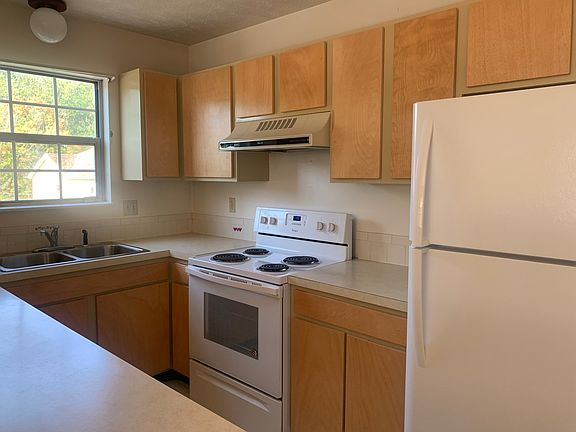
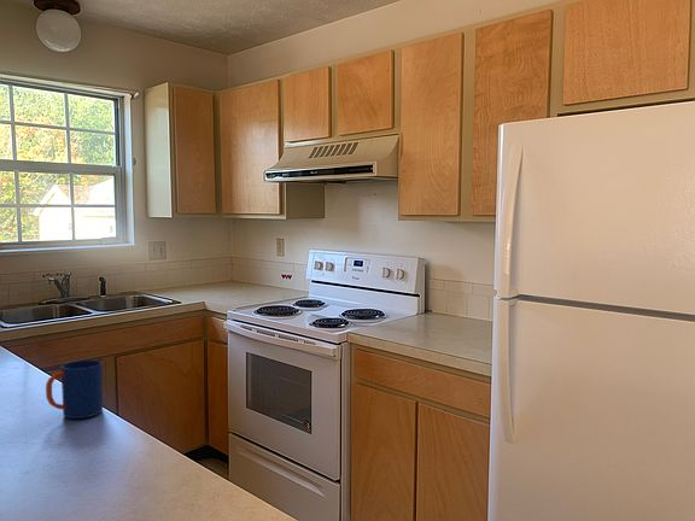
+ mug (74, 391)
